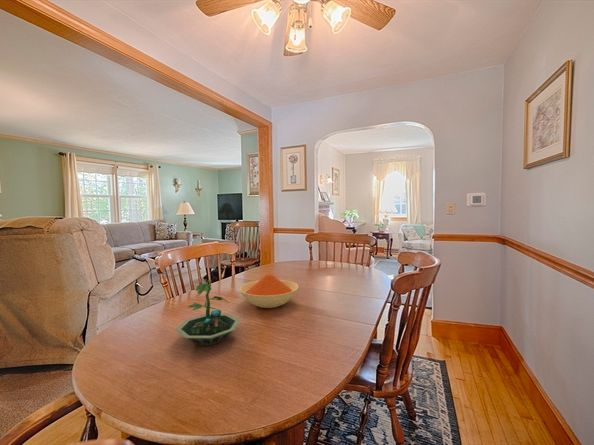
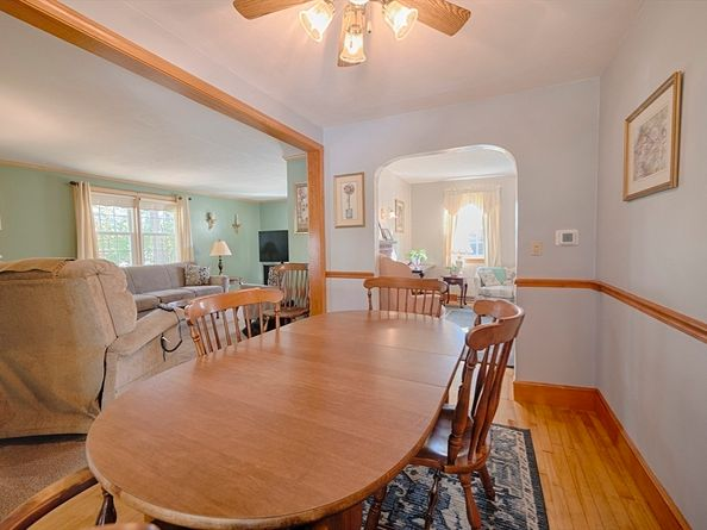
- bowl (269, 289)
- terrarium (208, 292)
